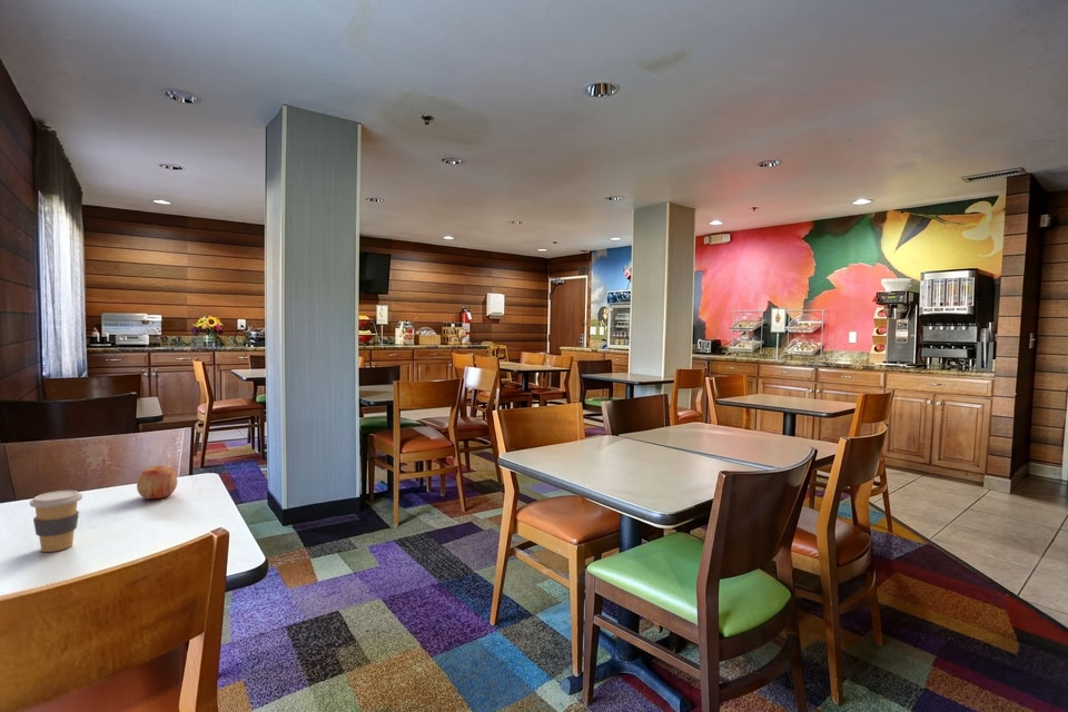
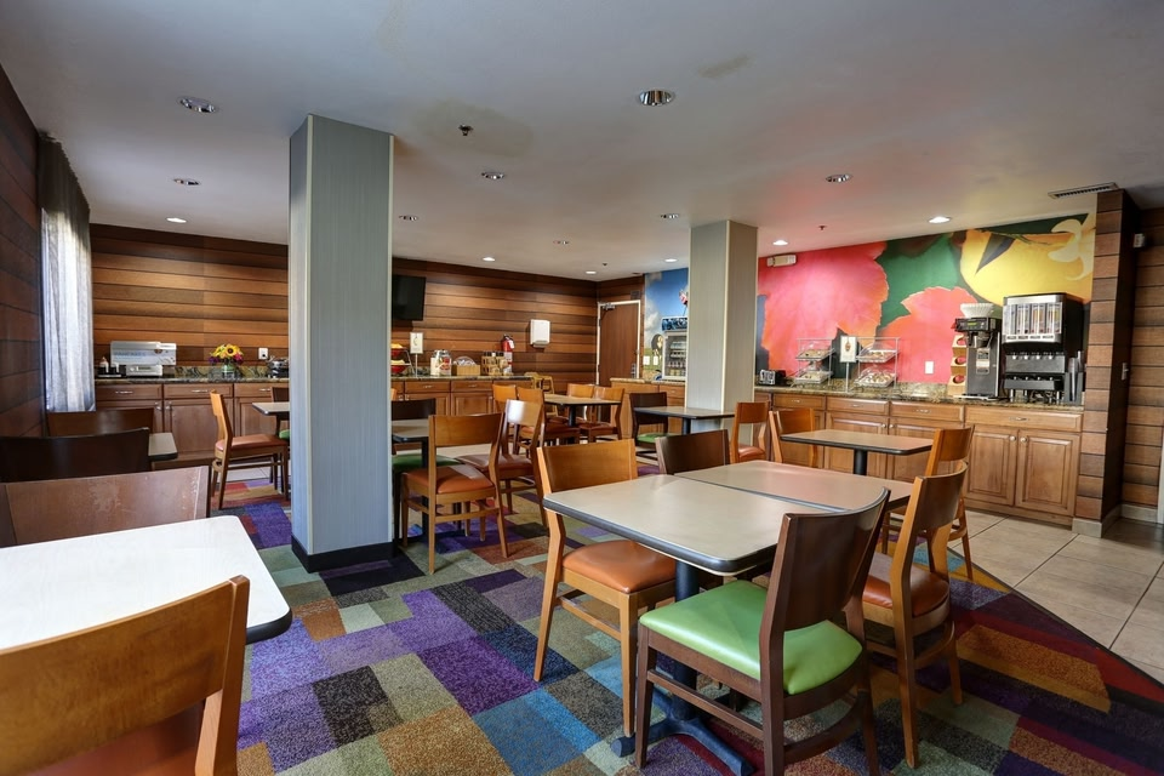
- apple (157, 482)
- coffee cup (57, 521)
